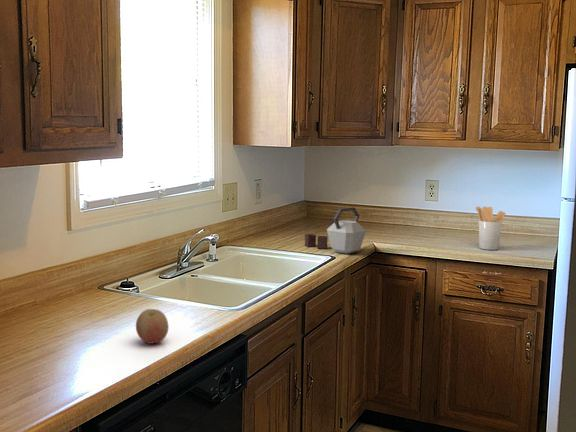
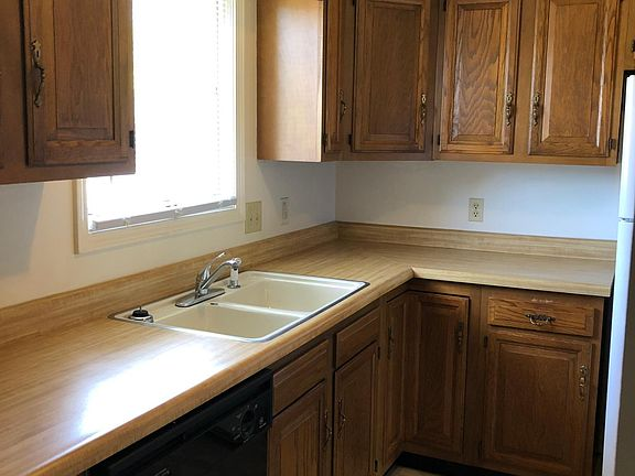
- utensil holder (487, 226)
- fruit (152, 326)
- kettle (332, 228)
